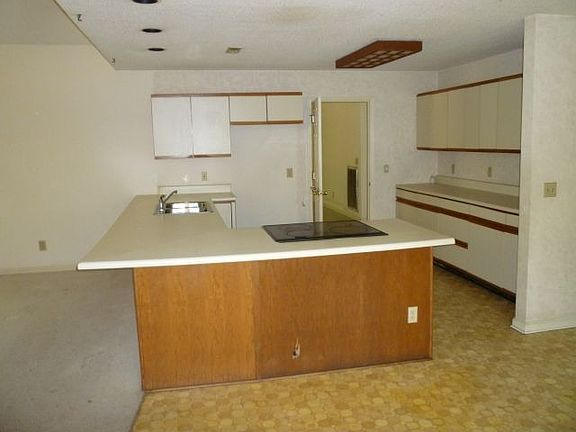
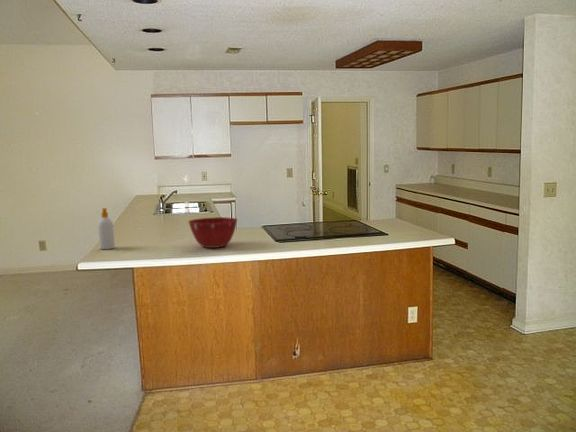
+ soap bottle (105, 228)
+ mixing bowl (213, 232)
